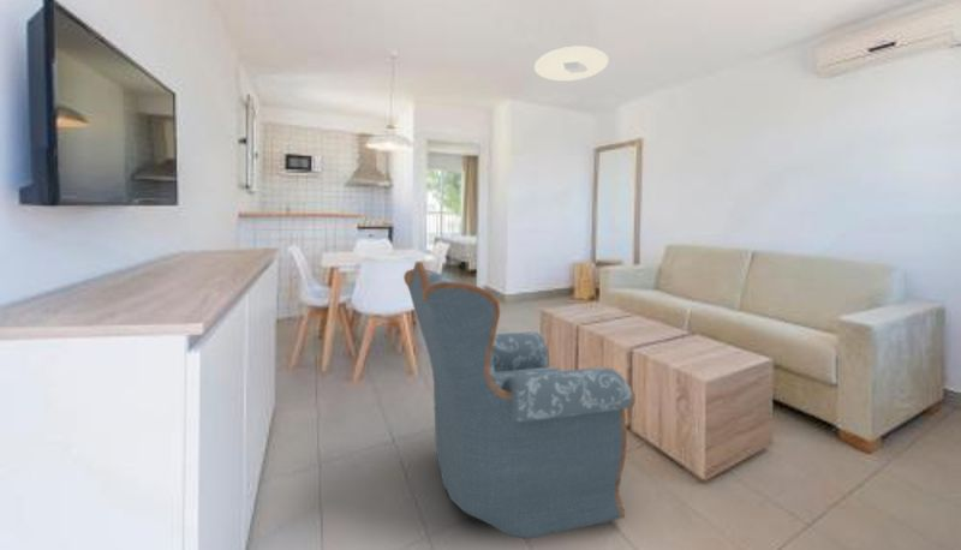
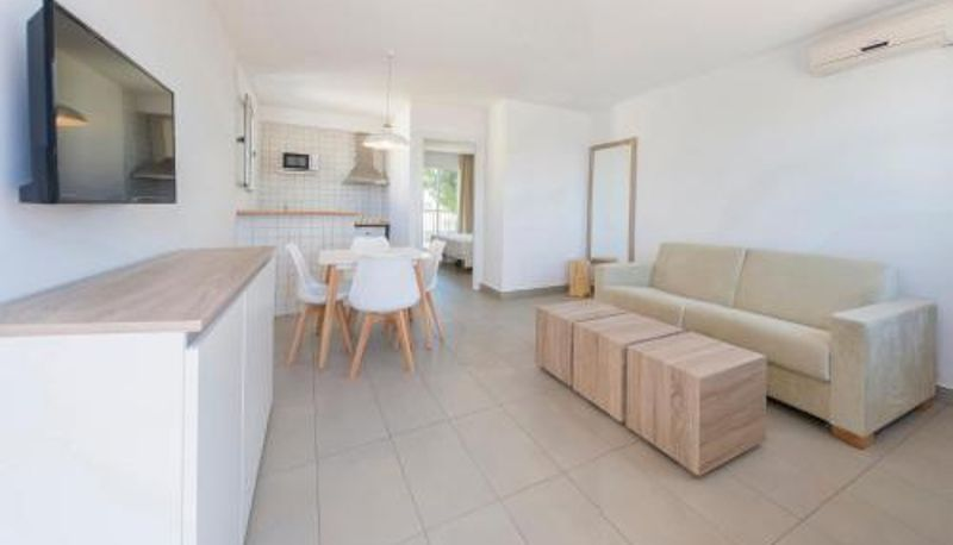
- ceiling light (571, 61)
- armchair (508, 373)
